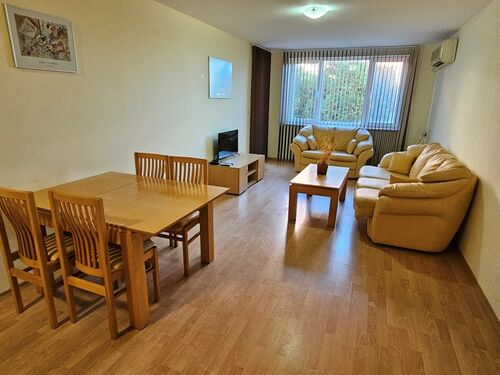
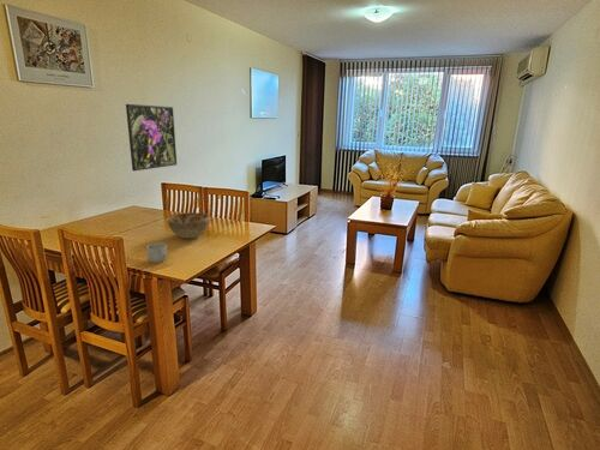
+ decorative bowl (188, 226)
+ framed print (154, 137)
+ mug (157, 253)
